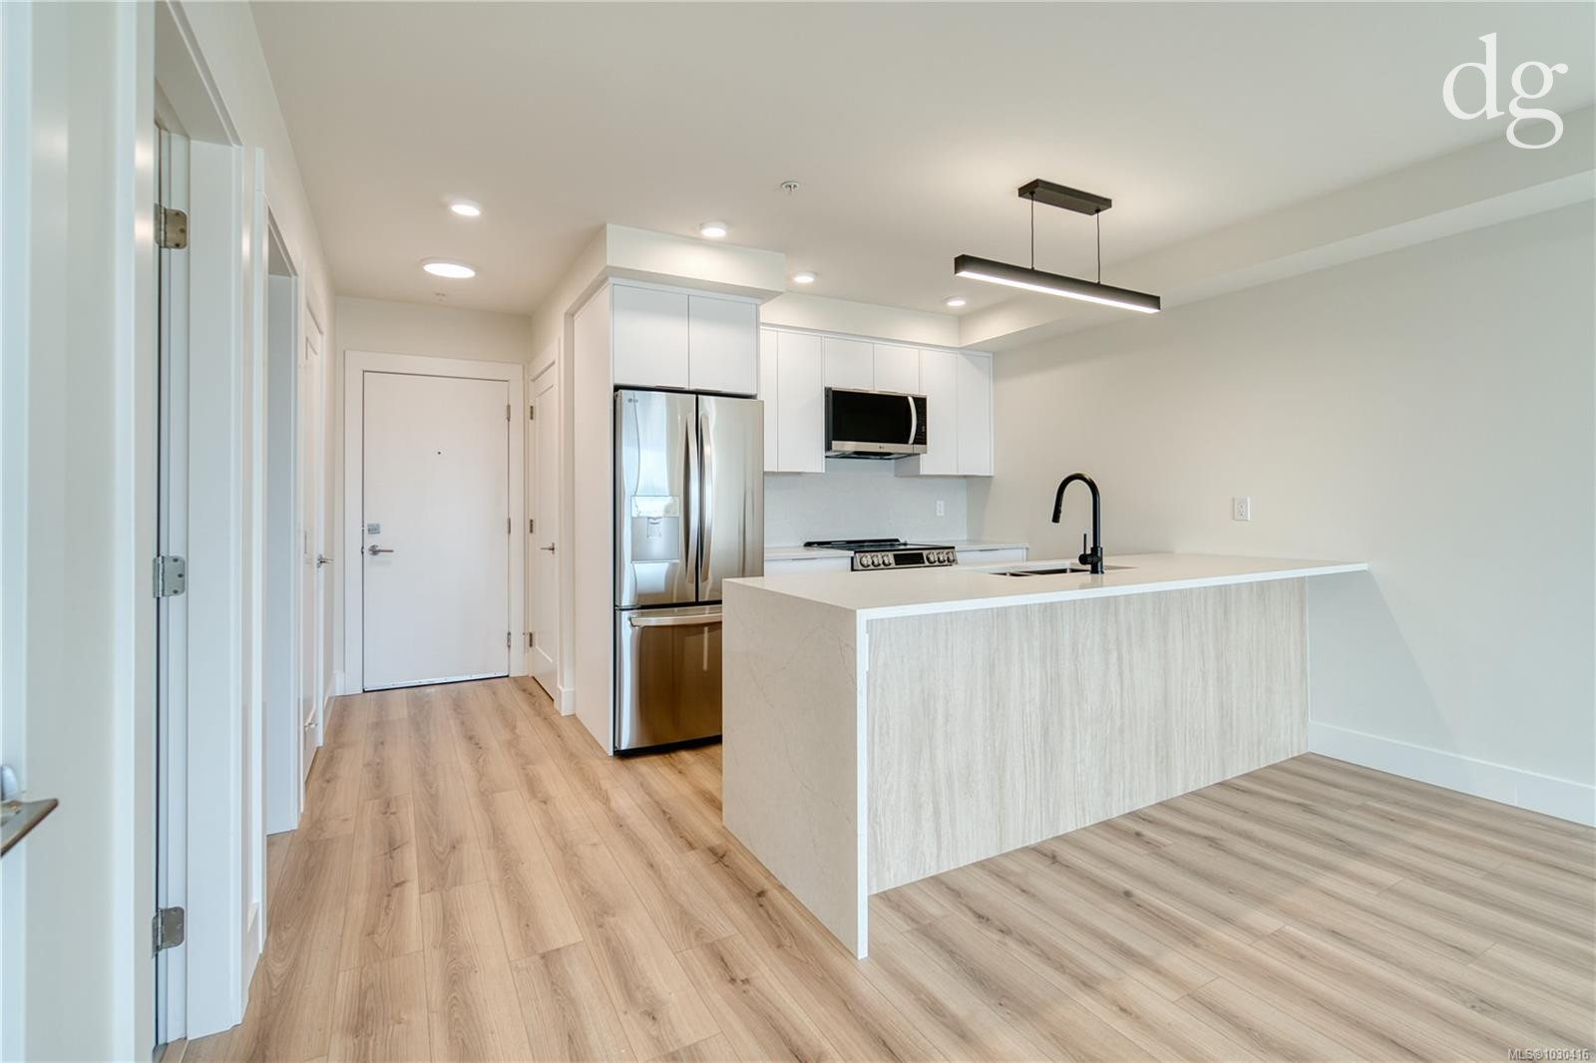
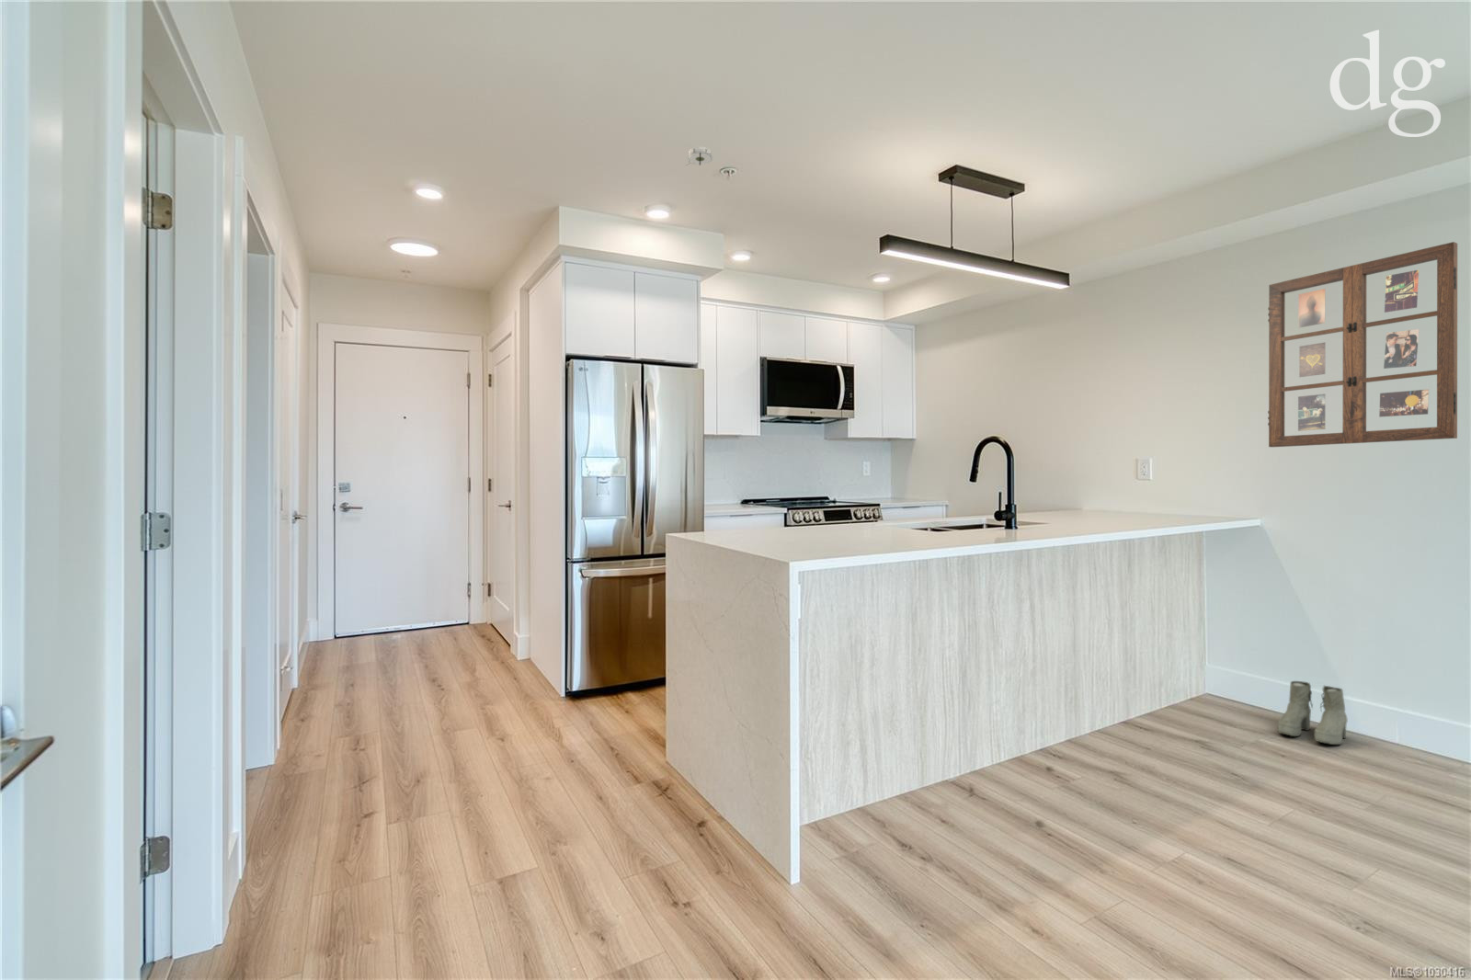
+ picture frame (1353, 354)
+ smoke detector (699, 155)
+ boots (1310, 711)
